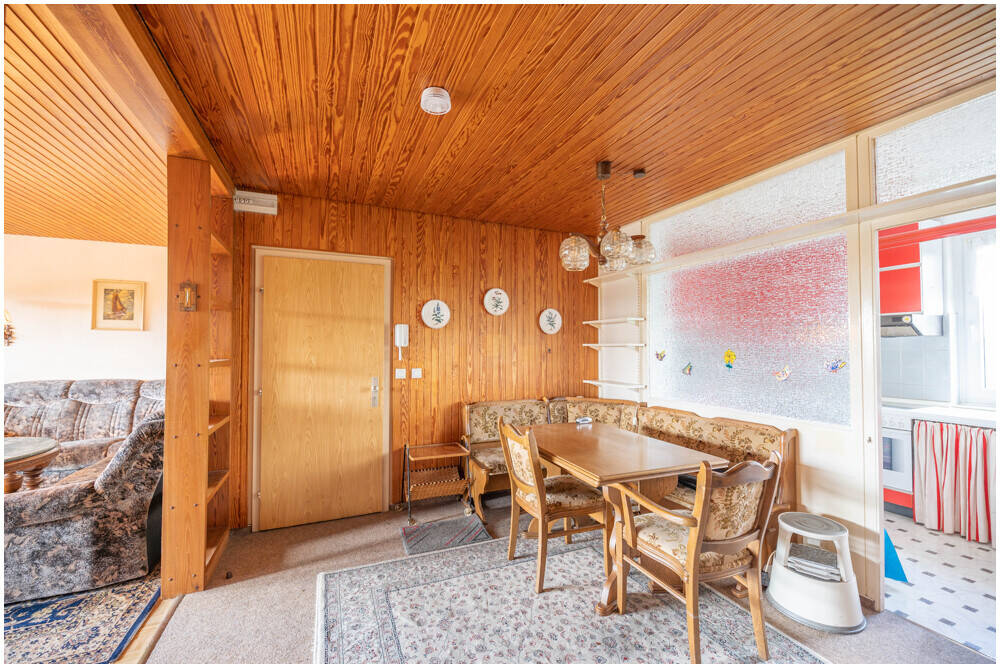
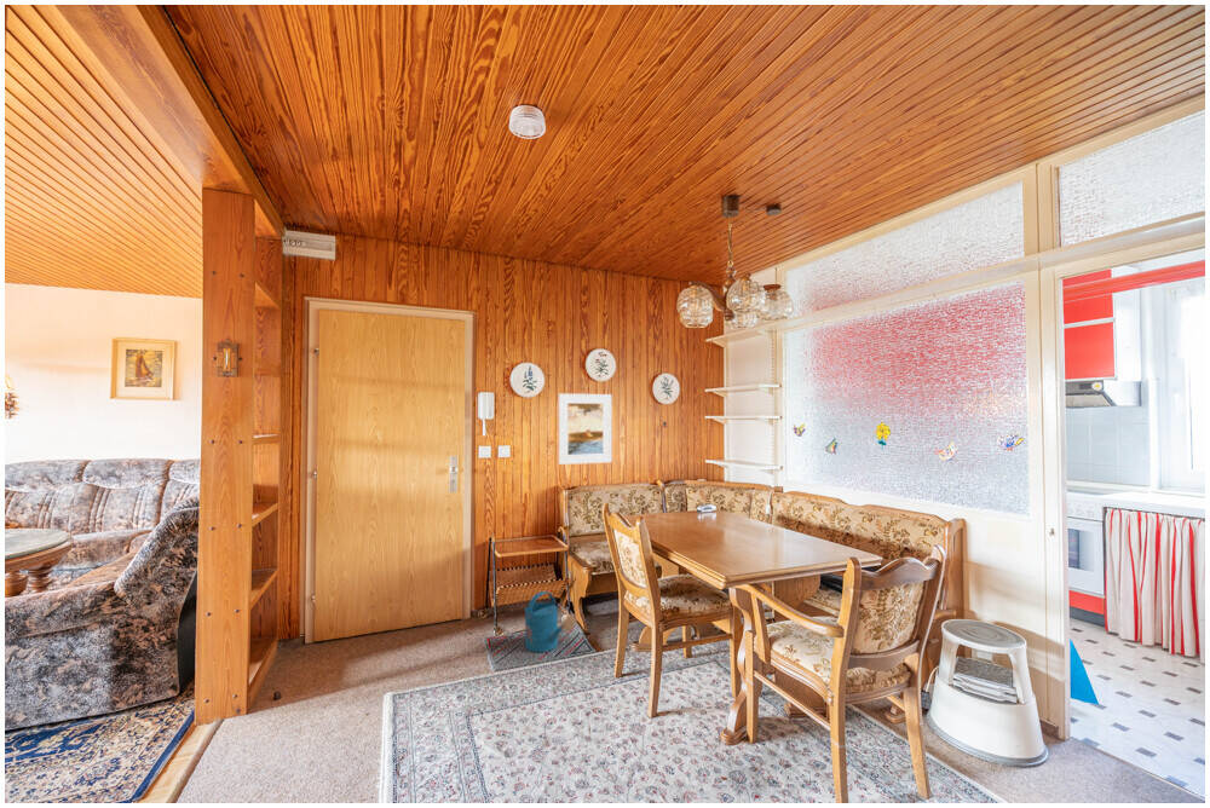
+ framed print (584, 428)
+ watering can (549, 622)
